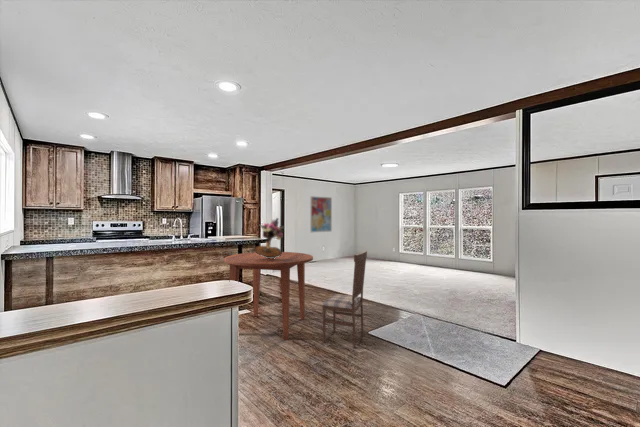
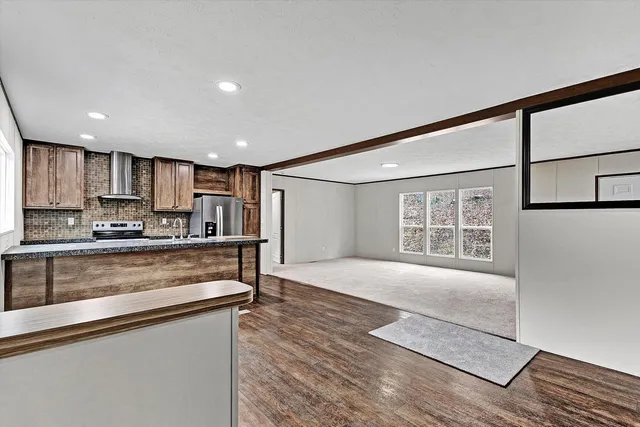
- dining chair (345, 295)
- dining table (258, 291)
- bouquet (269, 238)
- wall art (321, 214)
